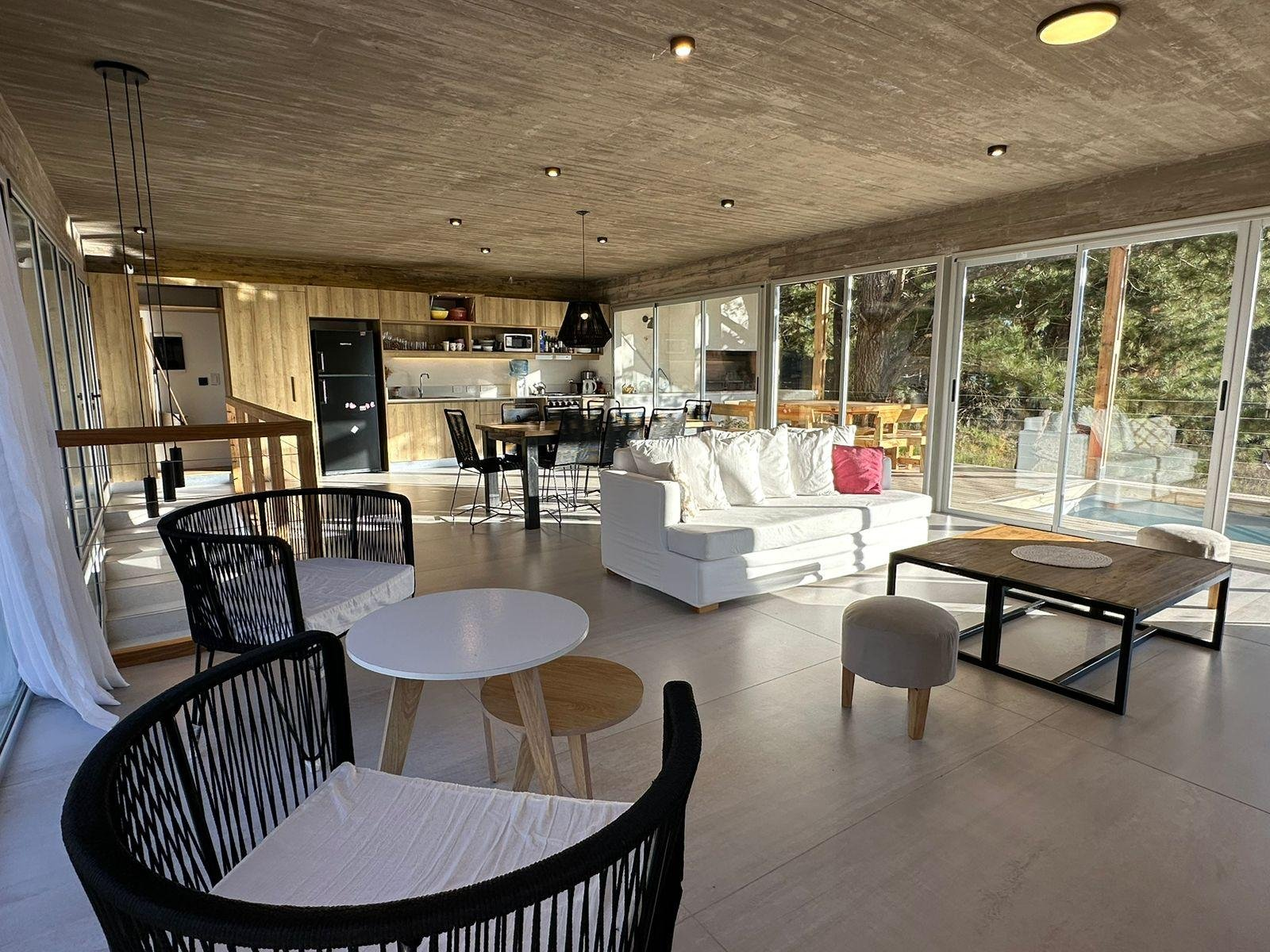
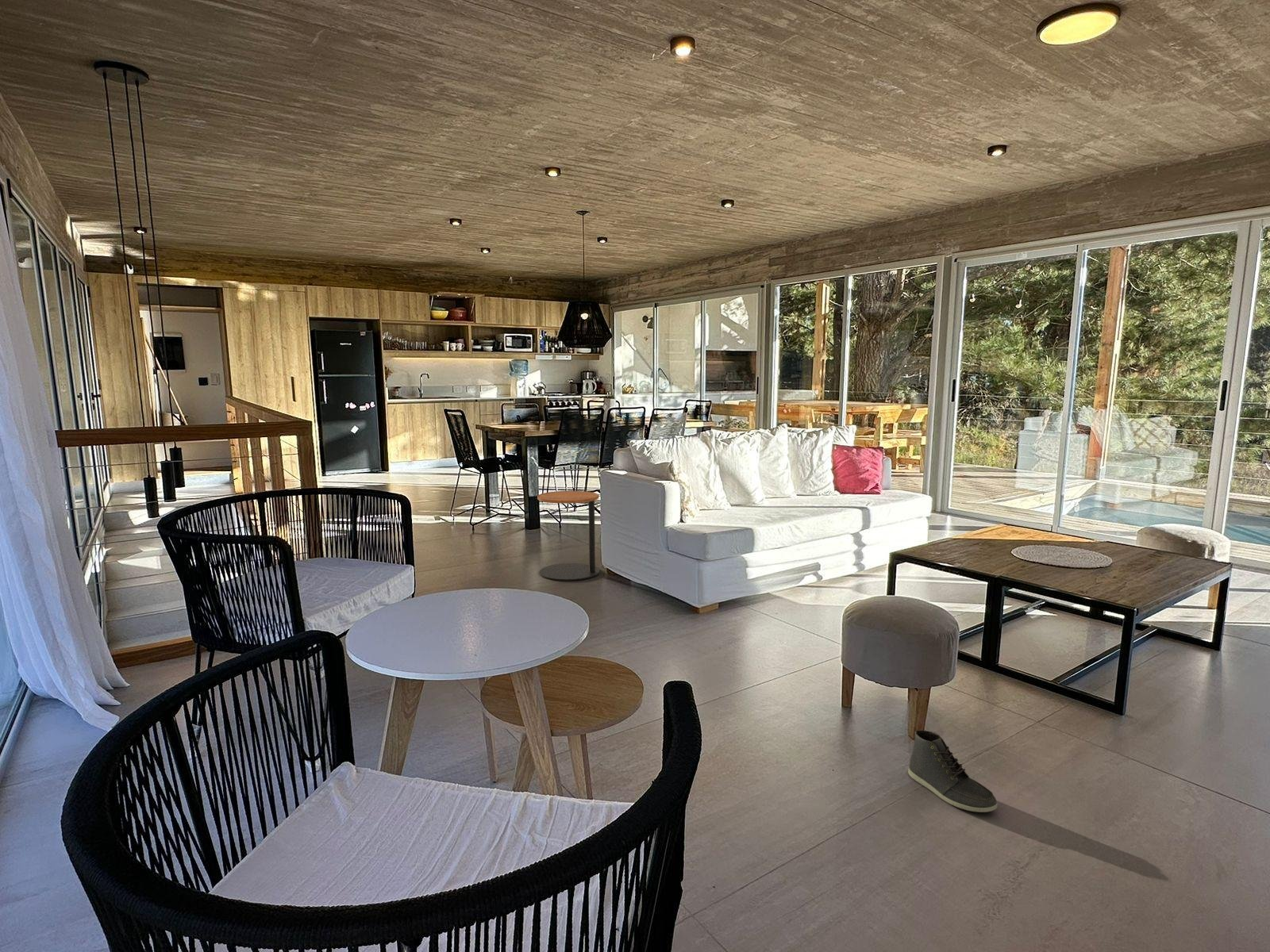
+ side table (589, 534)
+ sneaker (950, 770)
